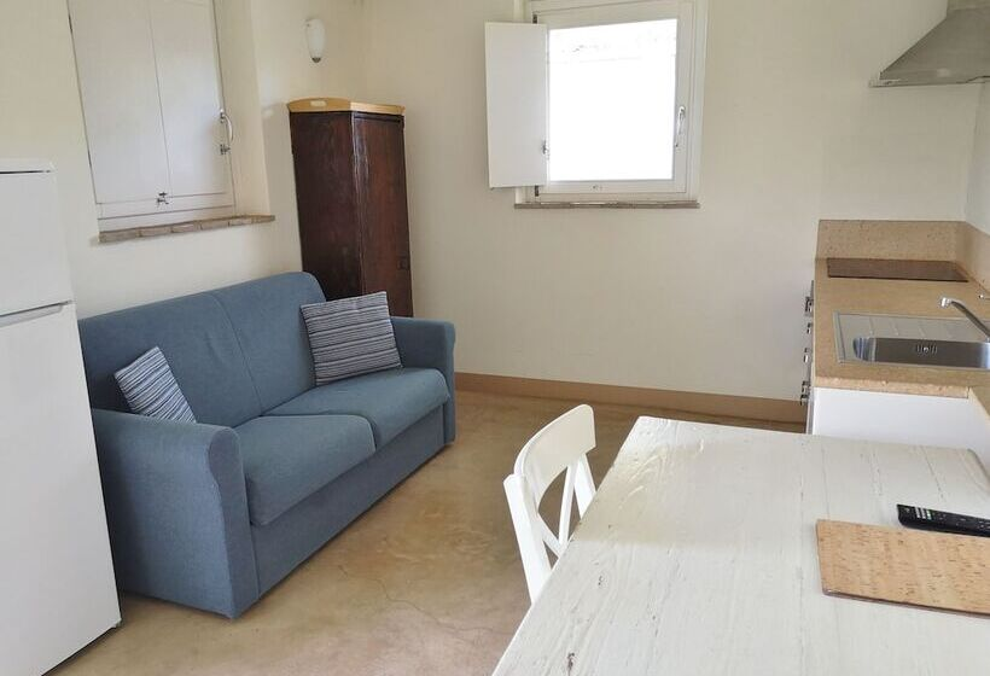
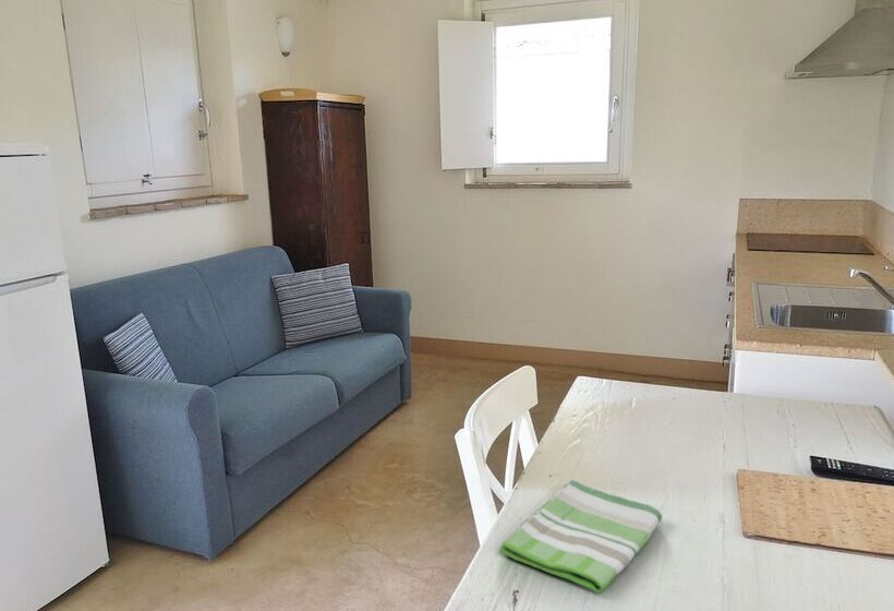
+ dish towel (583, 528)
